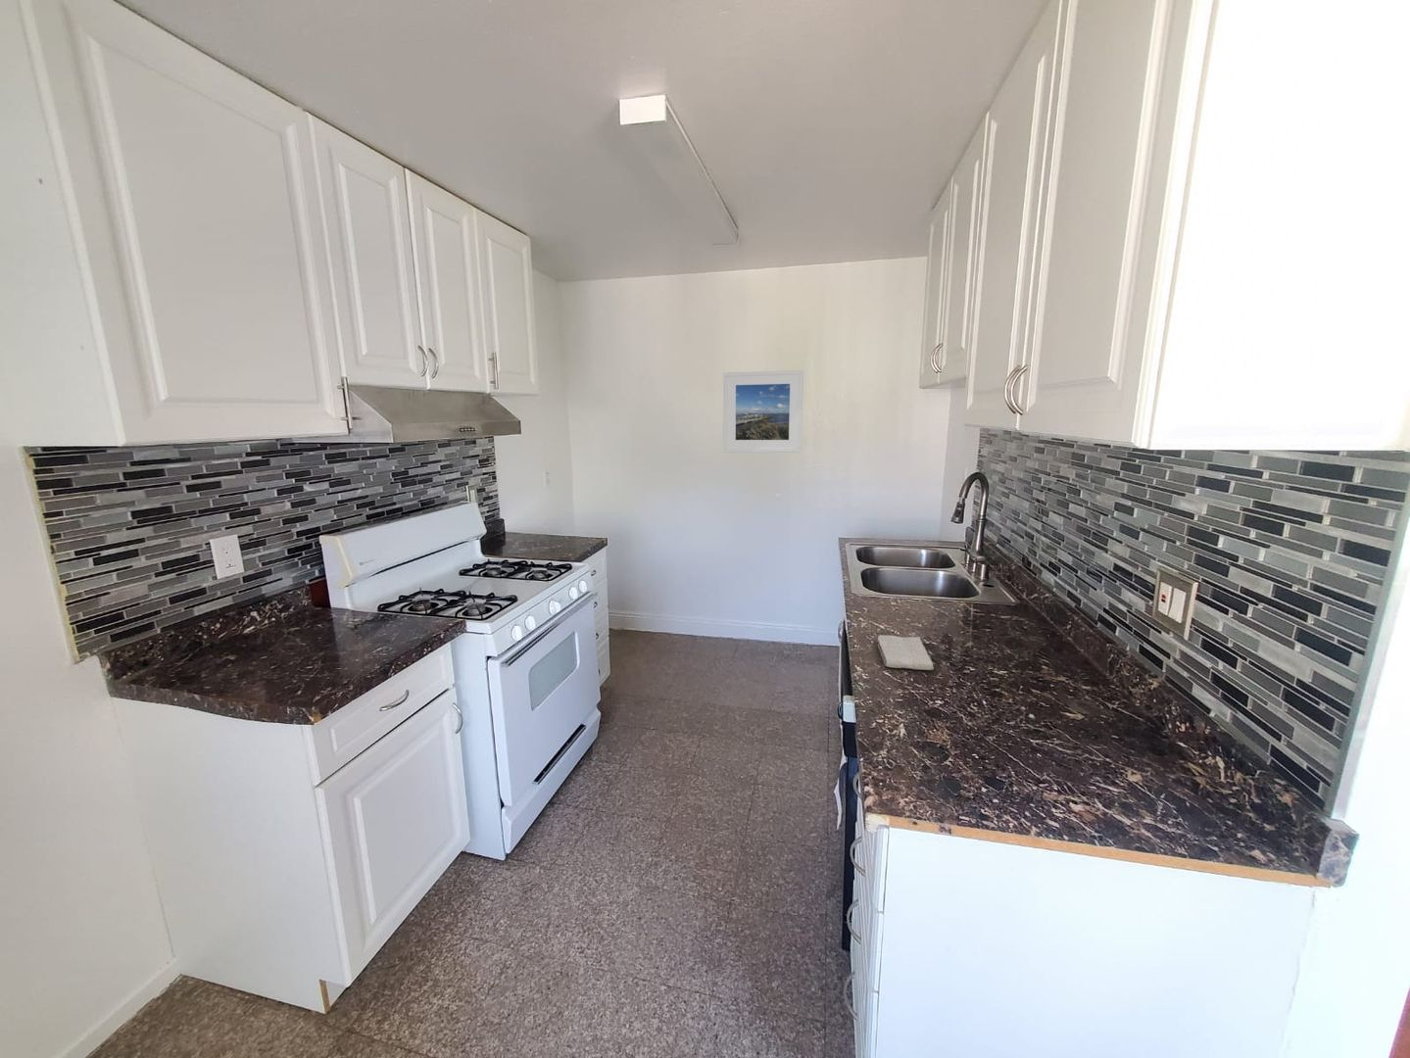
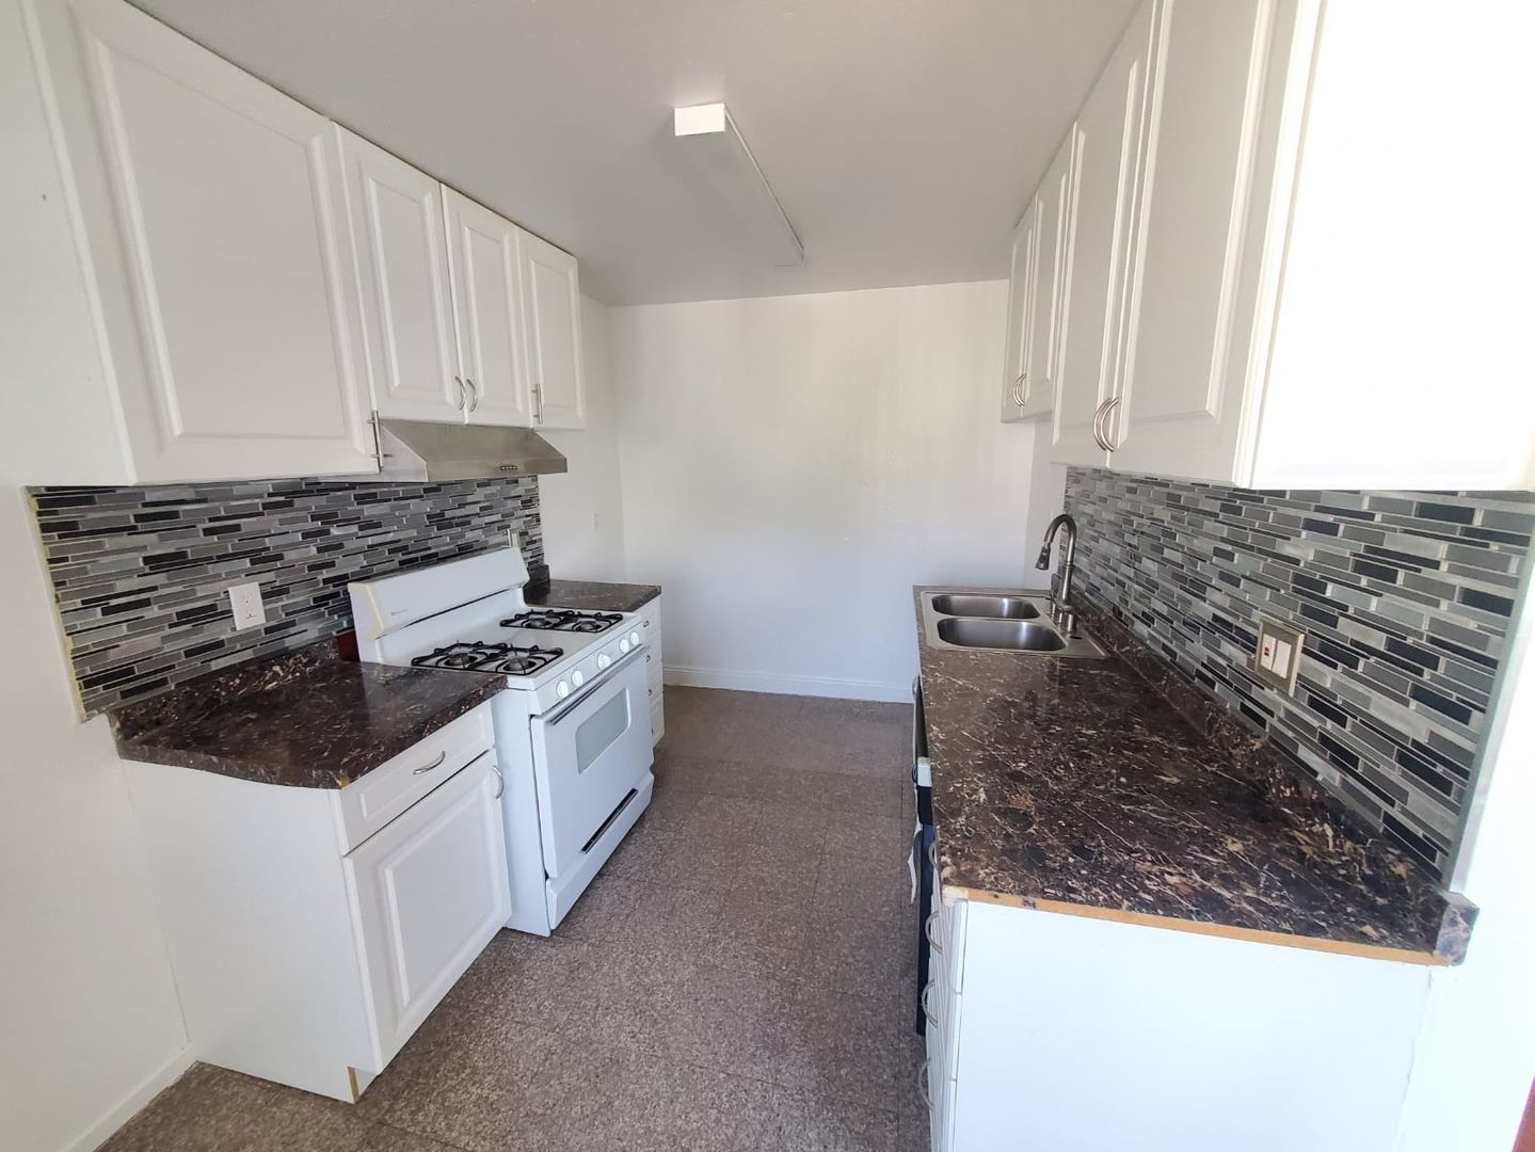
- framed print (762, 412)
- washcloth (902, 650)
